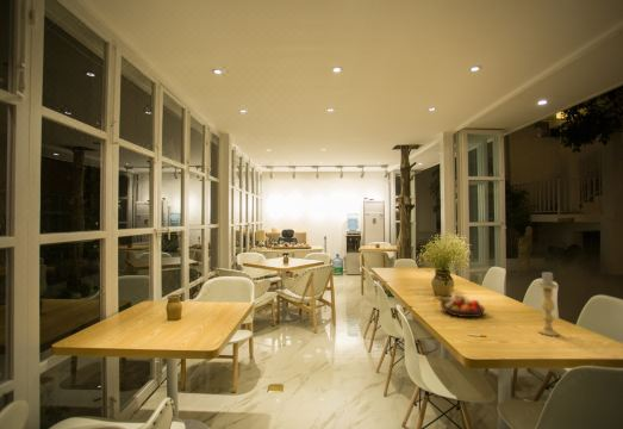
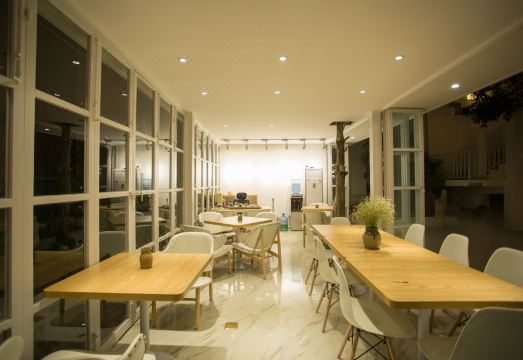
- fruit bowl (461, 303)
- candle holder (547, 301)
